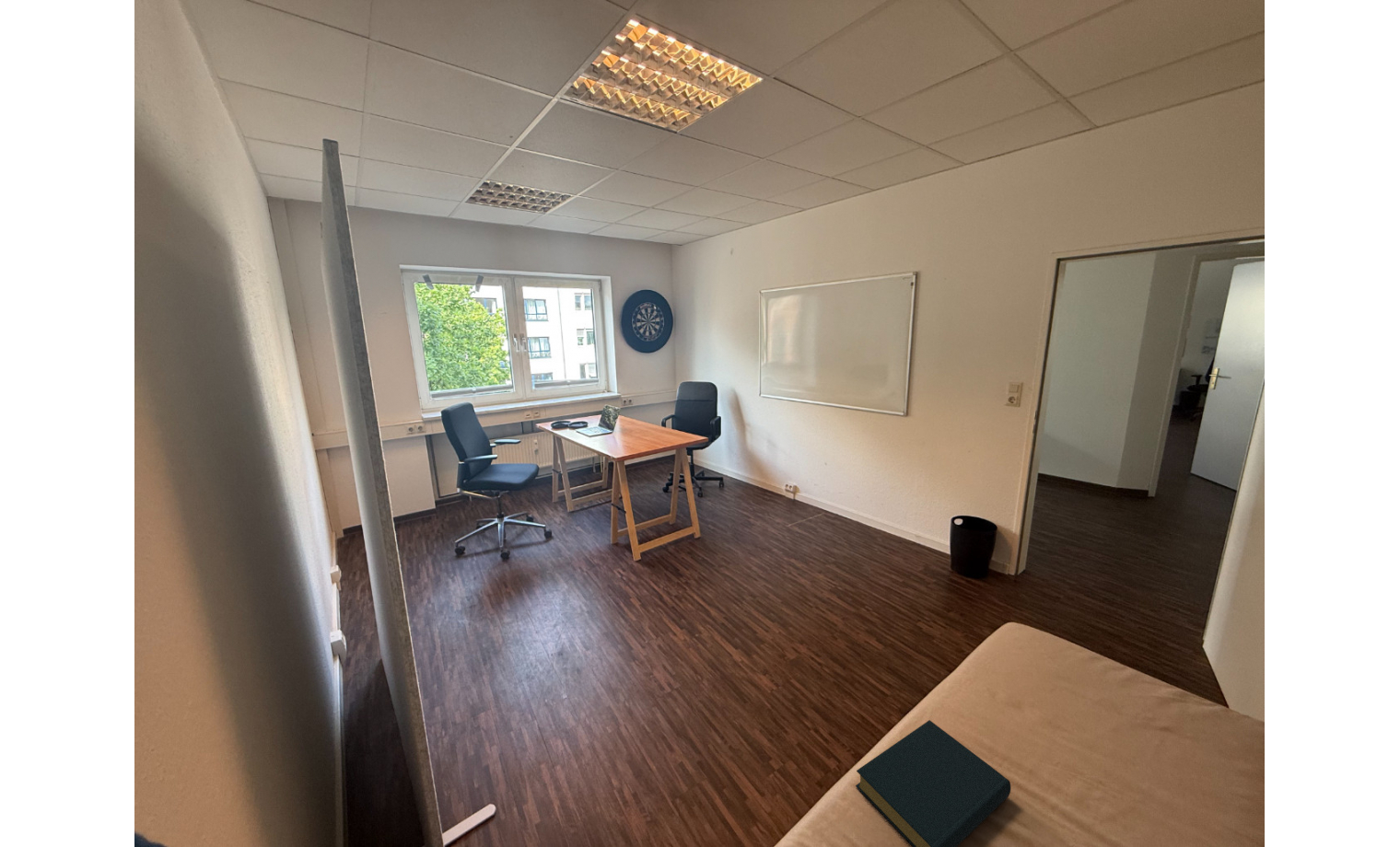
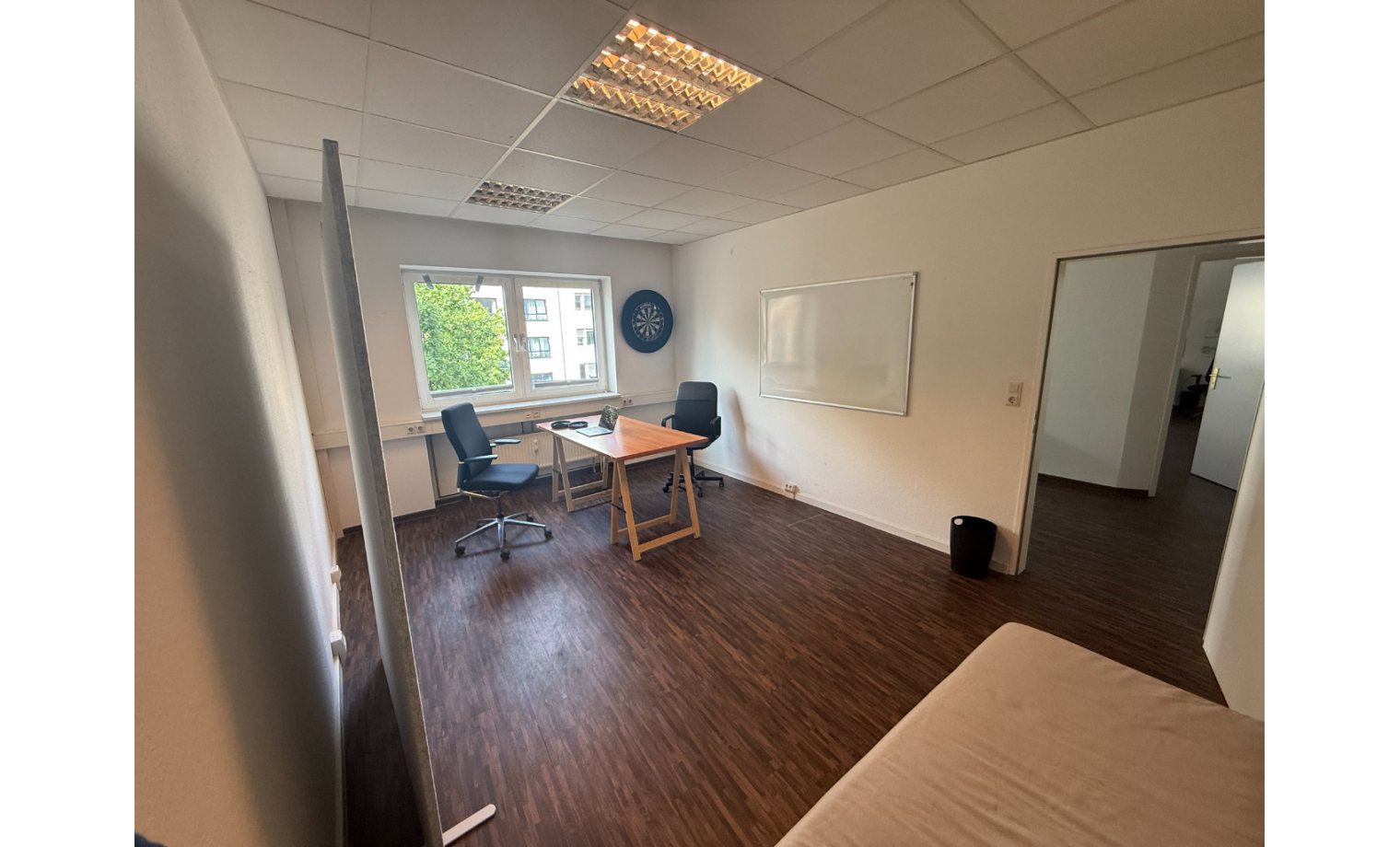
- hardback book (932, 783)
